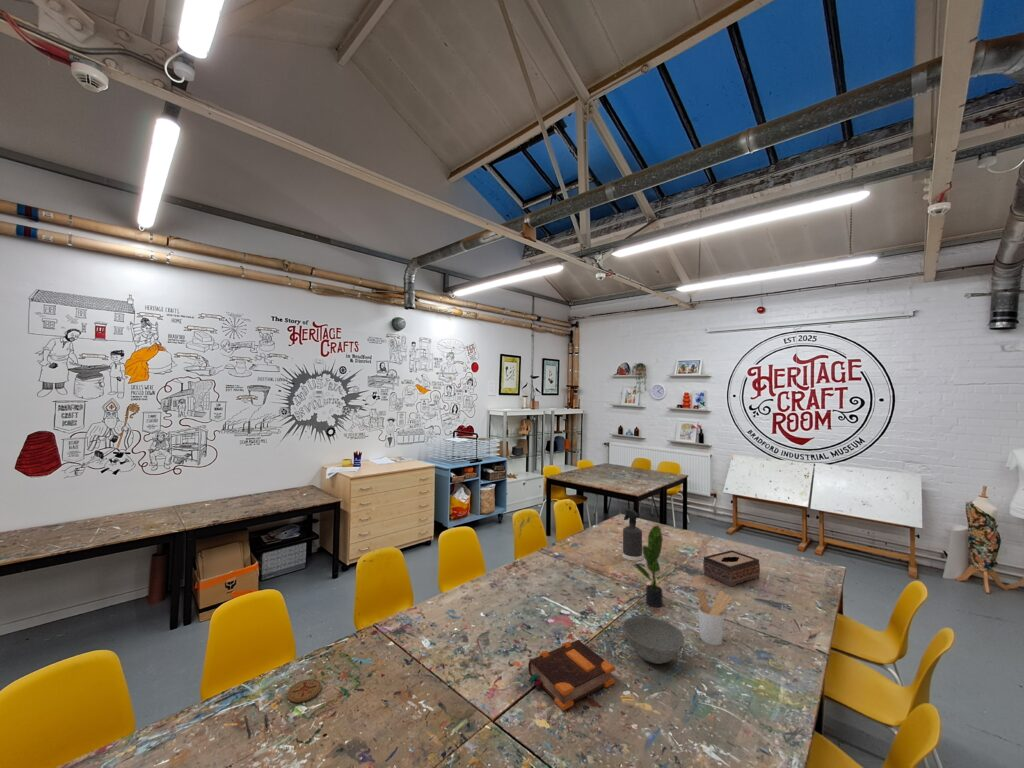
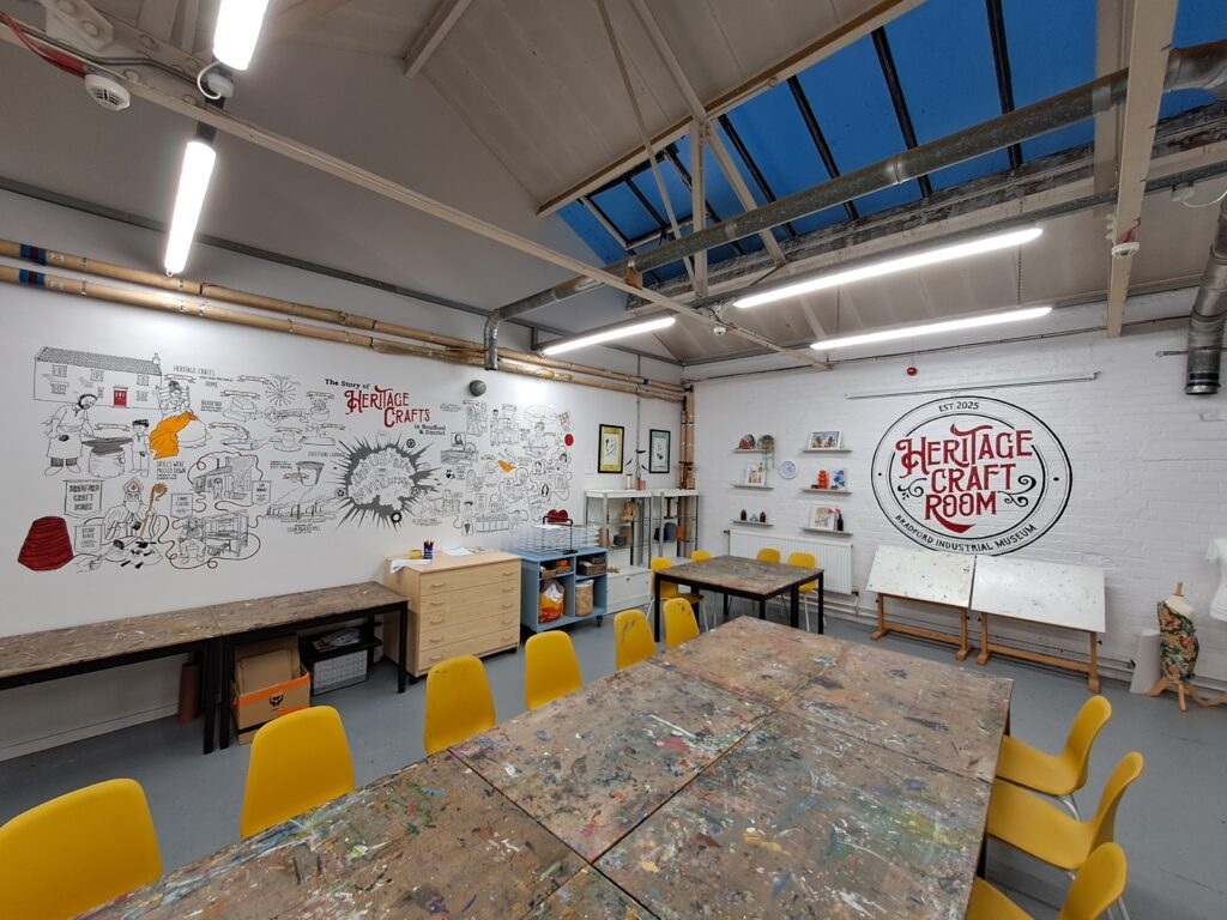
- spray bottle (631, 533)
- bowl (652, 643)
- bible (567, 670)
- potted plant (652, 563)
- tissue box (731, 567)
- utensil holder (715, 616)
- coaster (304, 690)
